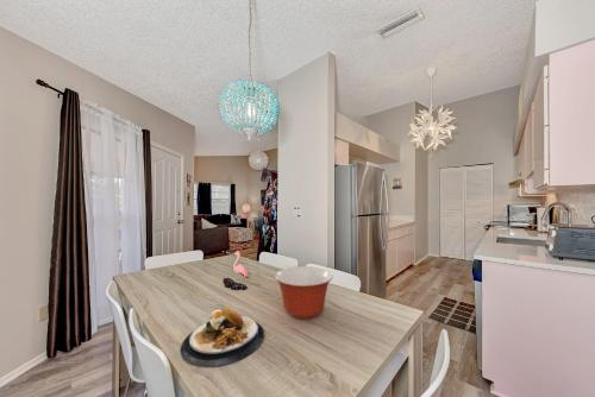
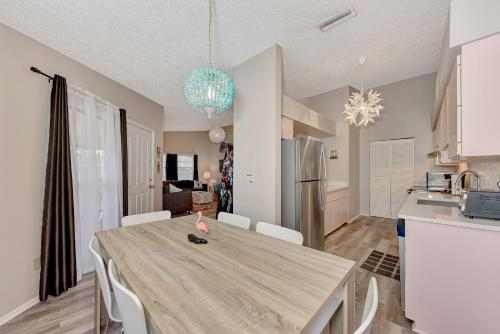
- mixing bowl (303, 292)
- plate (224, 327)
